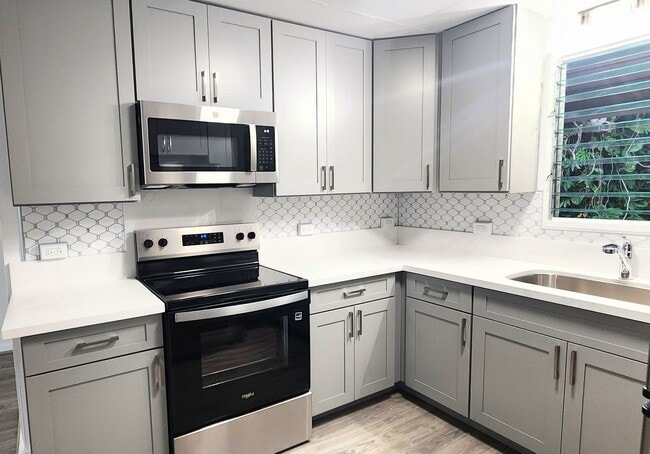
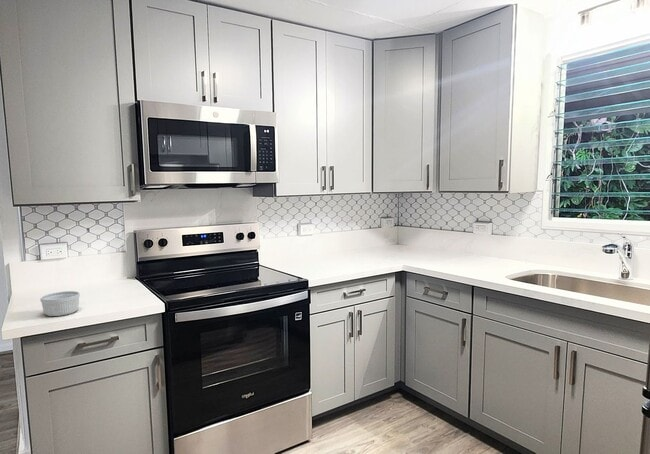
+ ramekin (60, 303)
